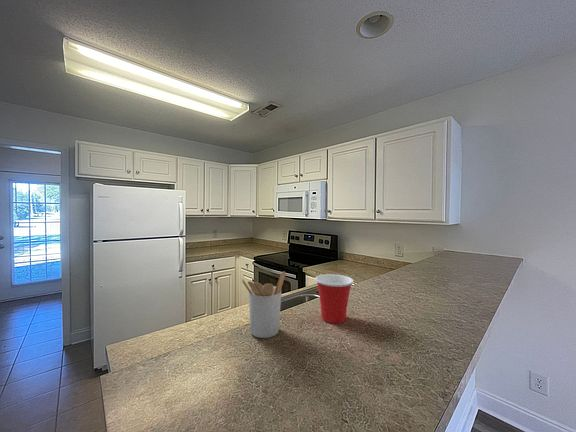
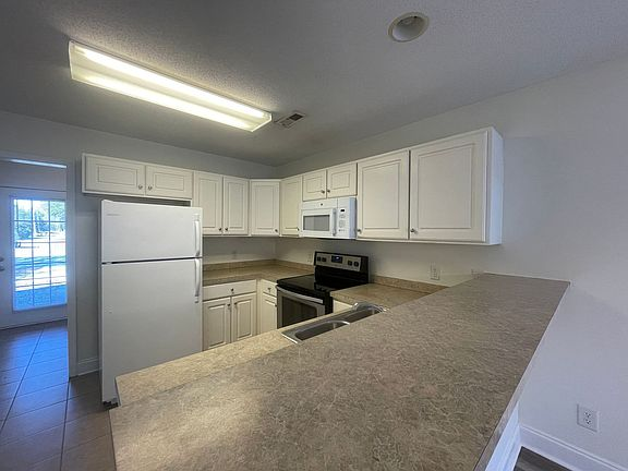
- utensil holder (263, 304)
- cup (333, 298)
